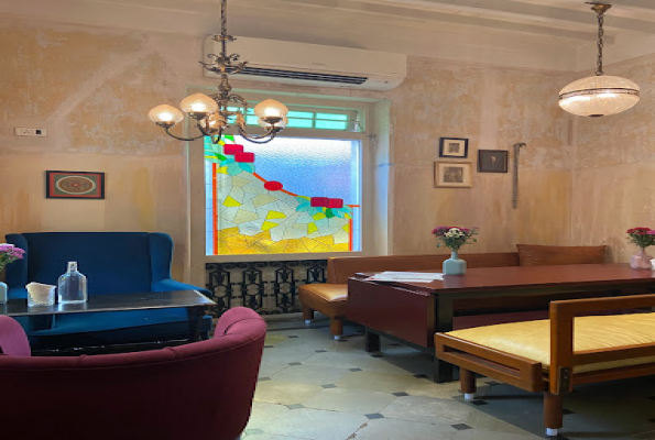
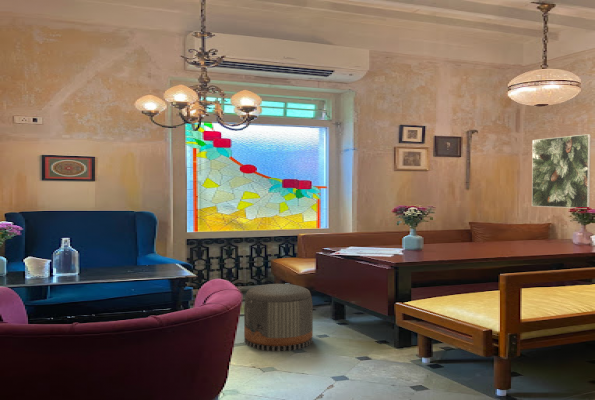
+ pouf (278, 313)
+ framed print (559, 172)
